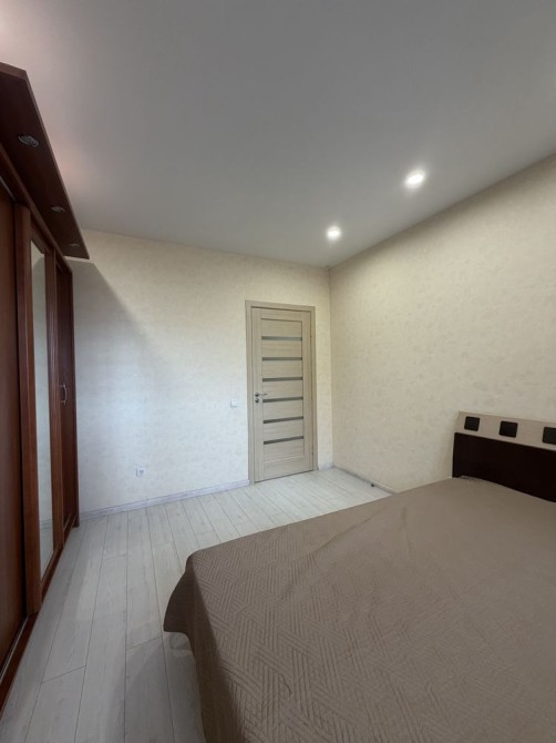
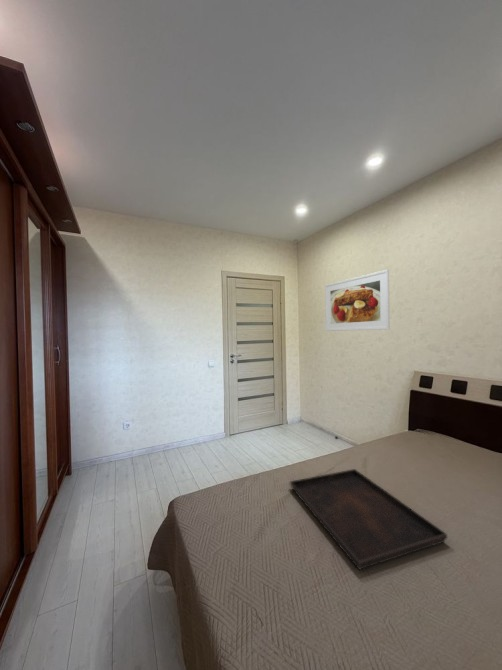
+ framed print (353, 304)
+ serving tray (356, 507)
